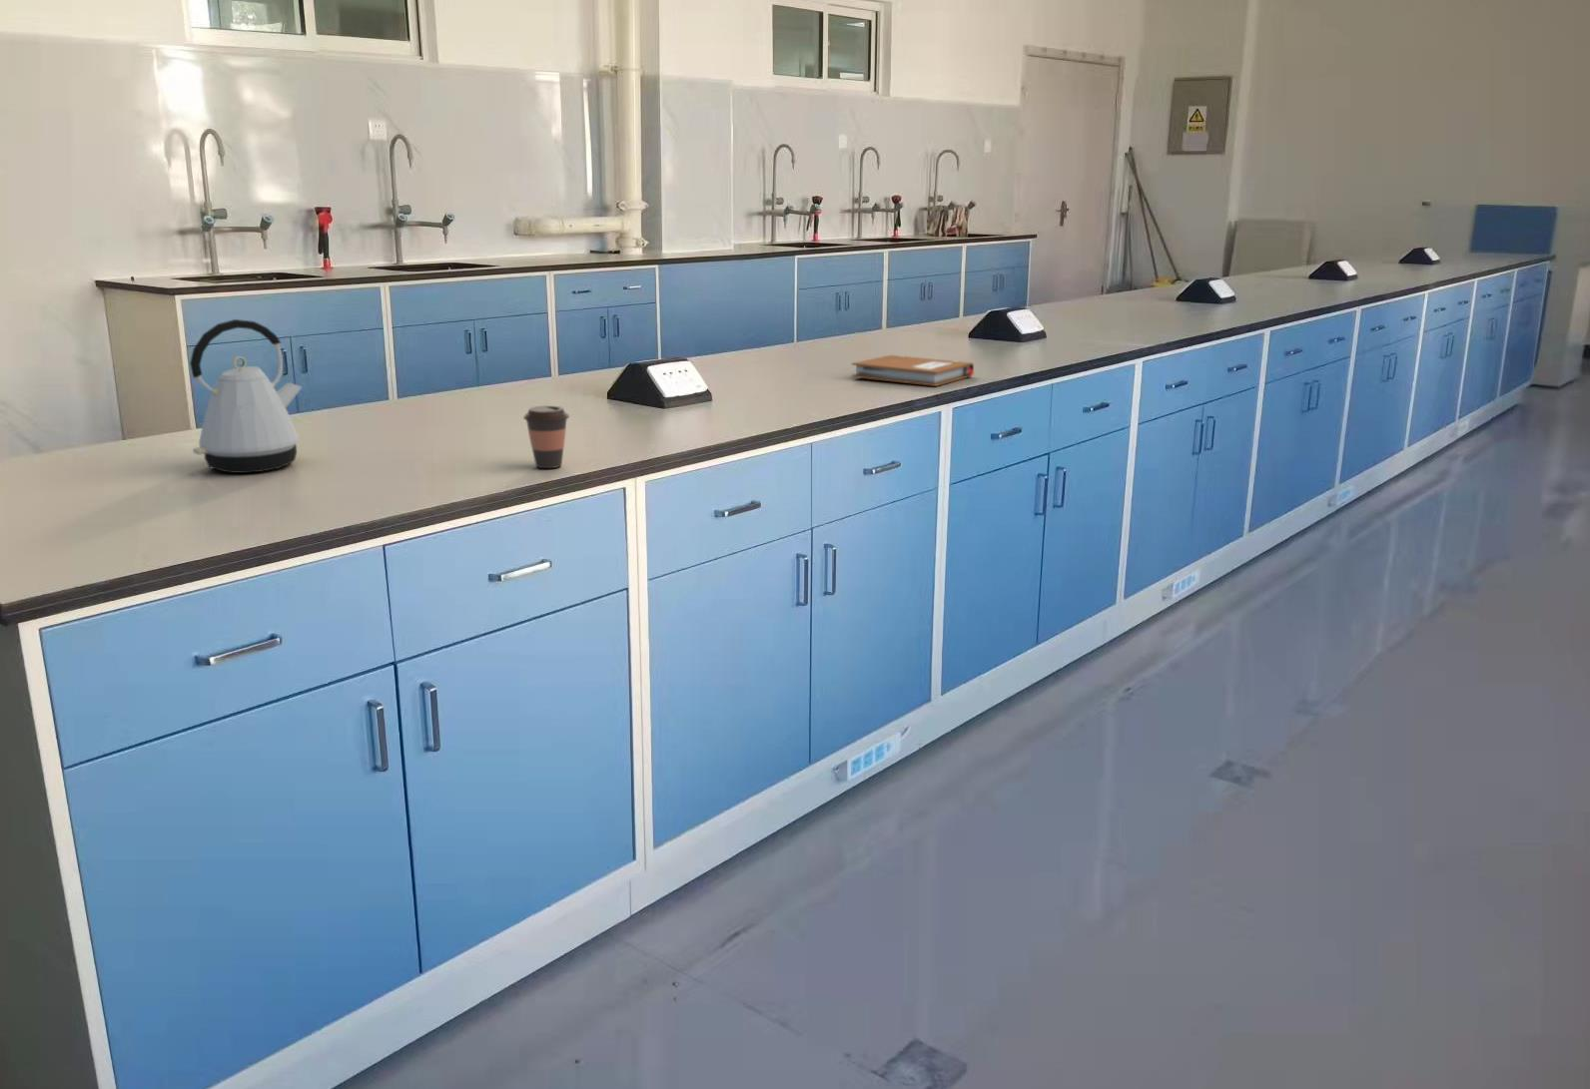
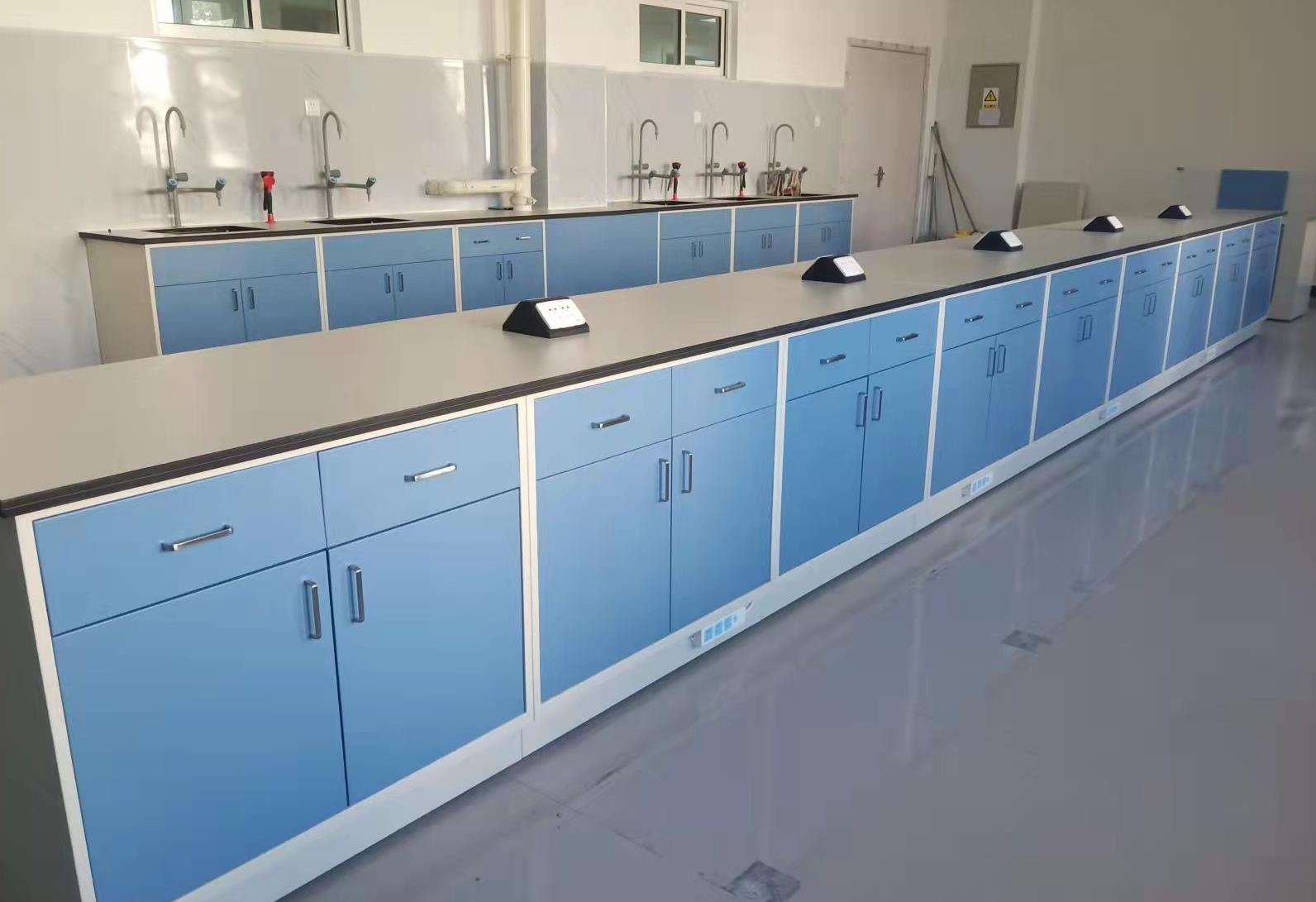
- notebook (915, 369)
- kettle (246, 394)
- coffee cup (547, 437)
